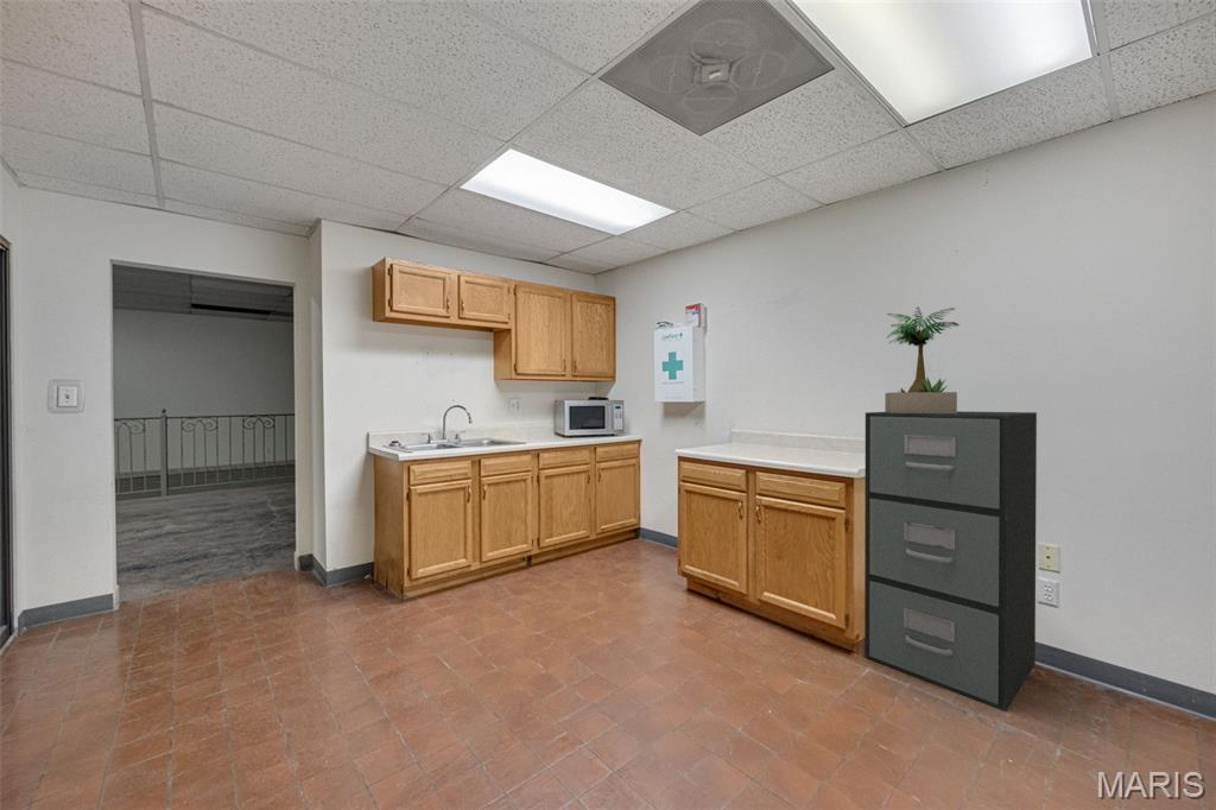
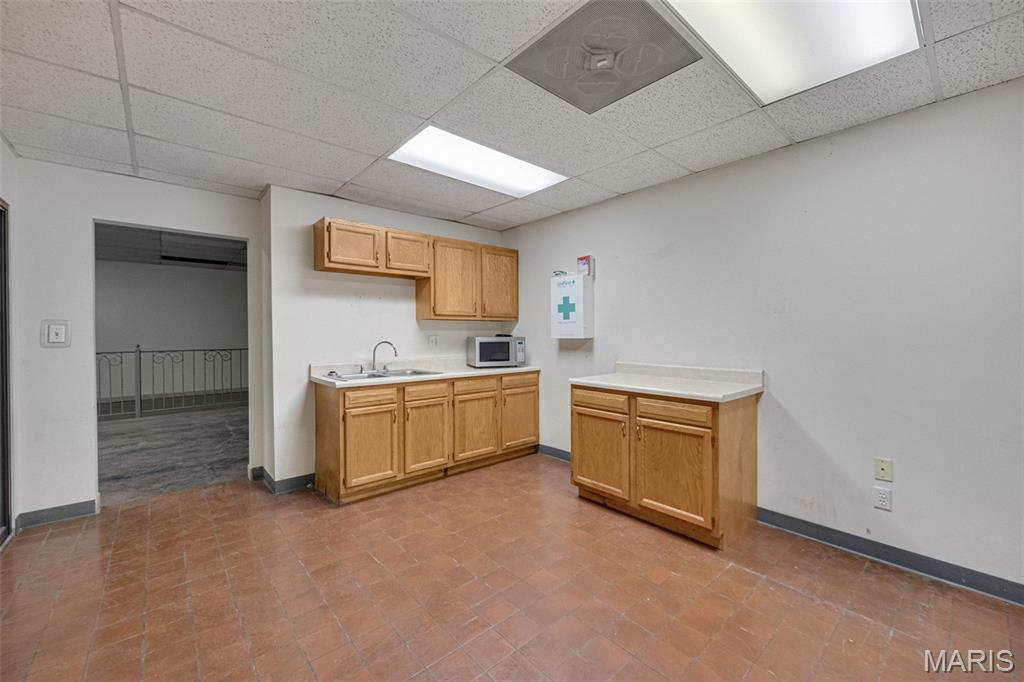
- filing cabinet (946, 537)
- potted plant (923, 360)
